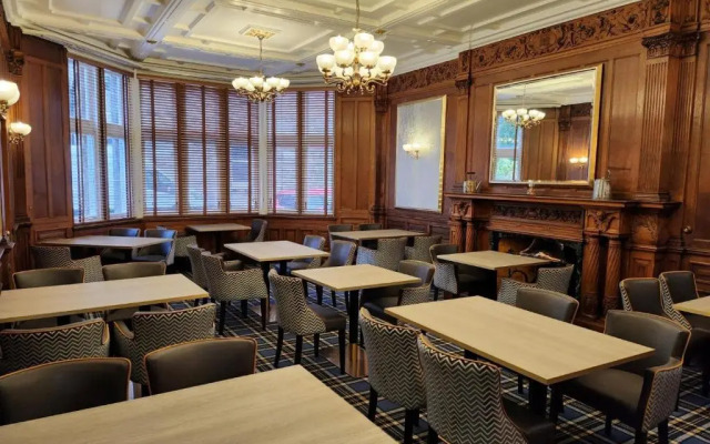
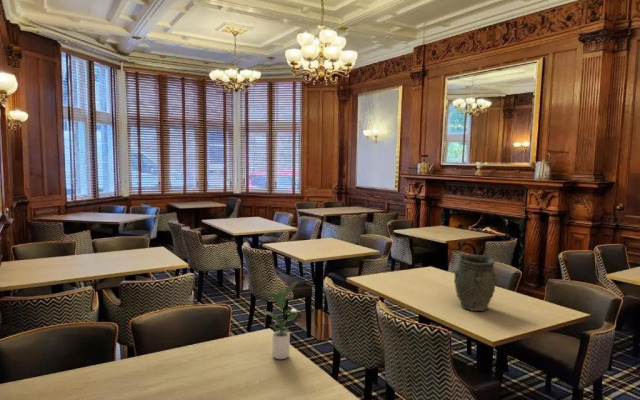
+ potted plant (281, 317)
+ vase (474, 282)
